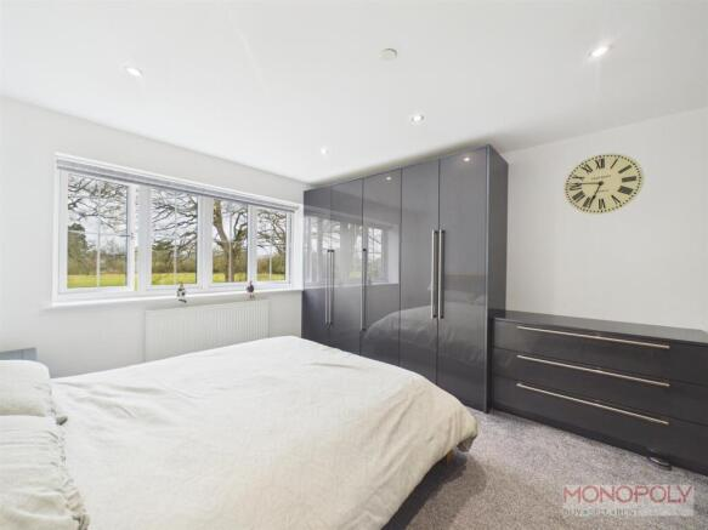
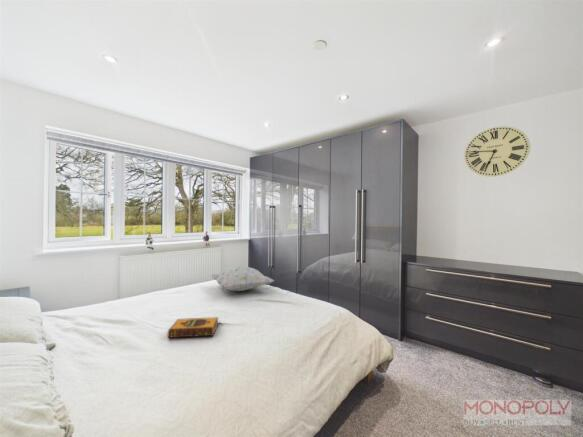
+ decorative pillow (241, 278)
+ hardback book (194, 327)
